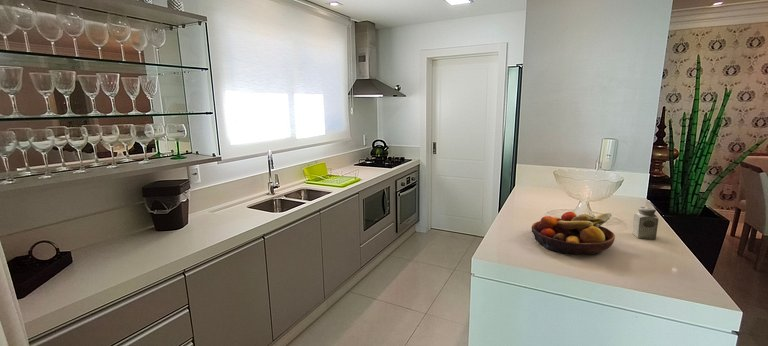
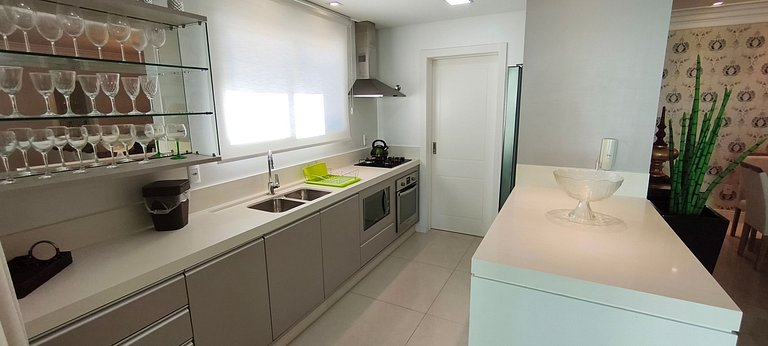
- salt shaker (645, 221)
- fruit bowl (571, 227)
